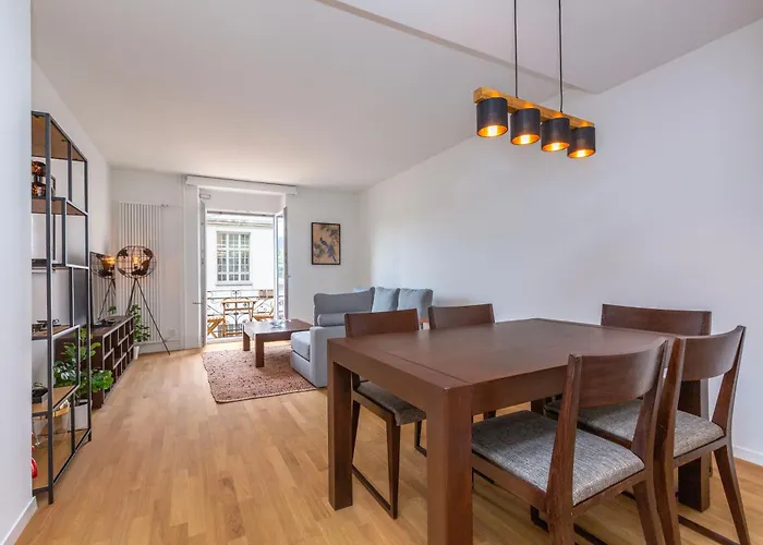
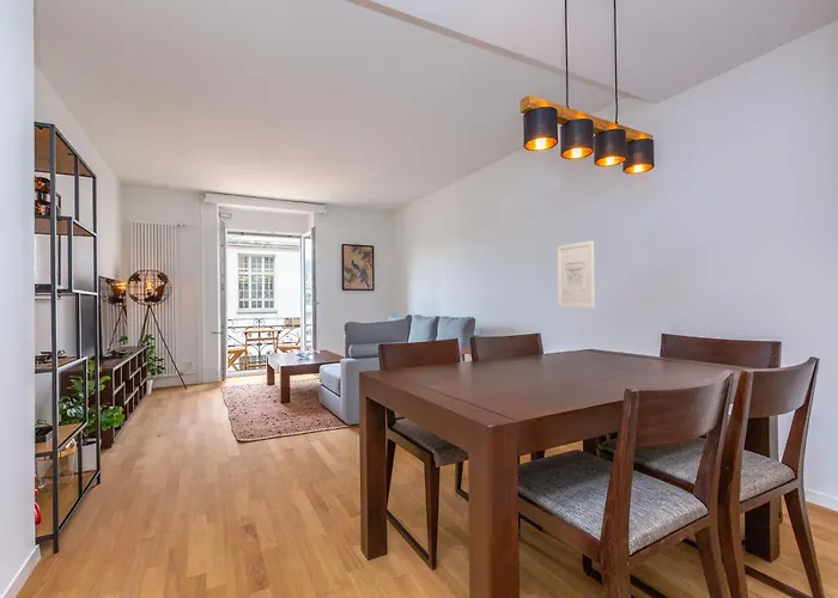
+ wall art (575, 275)
